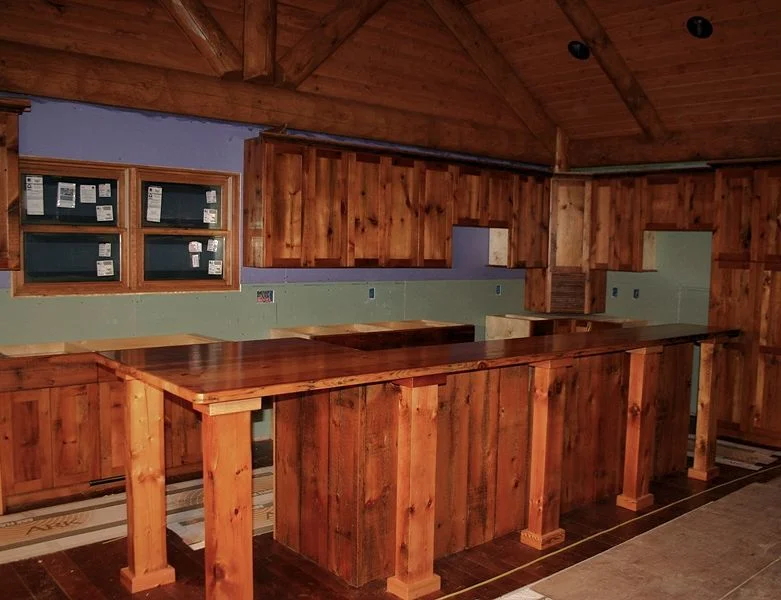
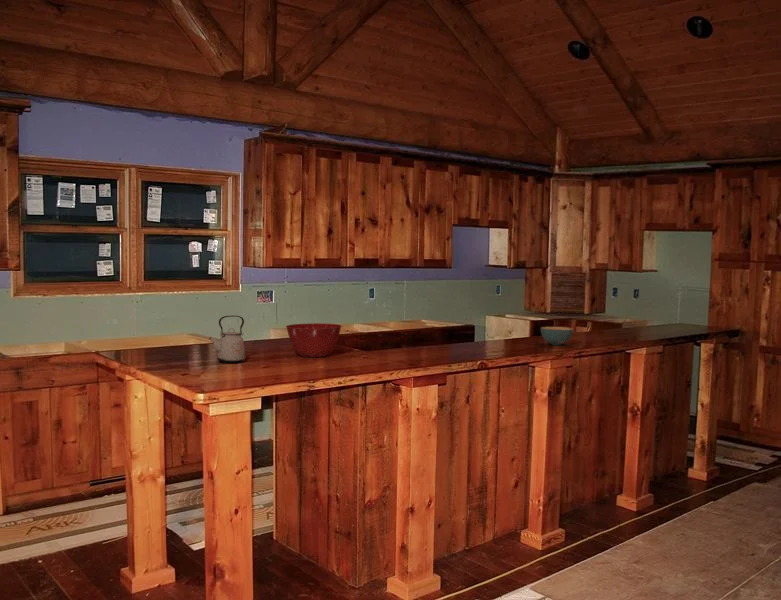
+ mixing bowl (313, 340)
+ cereal bowl (556, 336)
+ kettle (226, 339)
